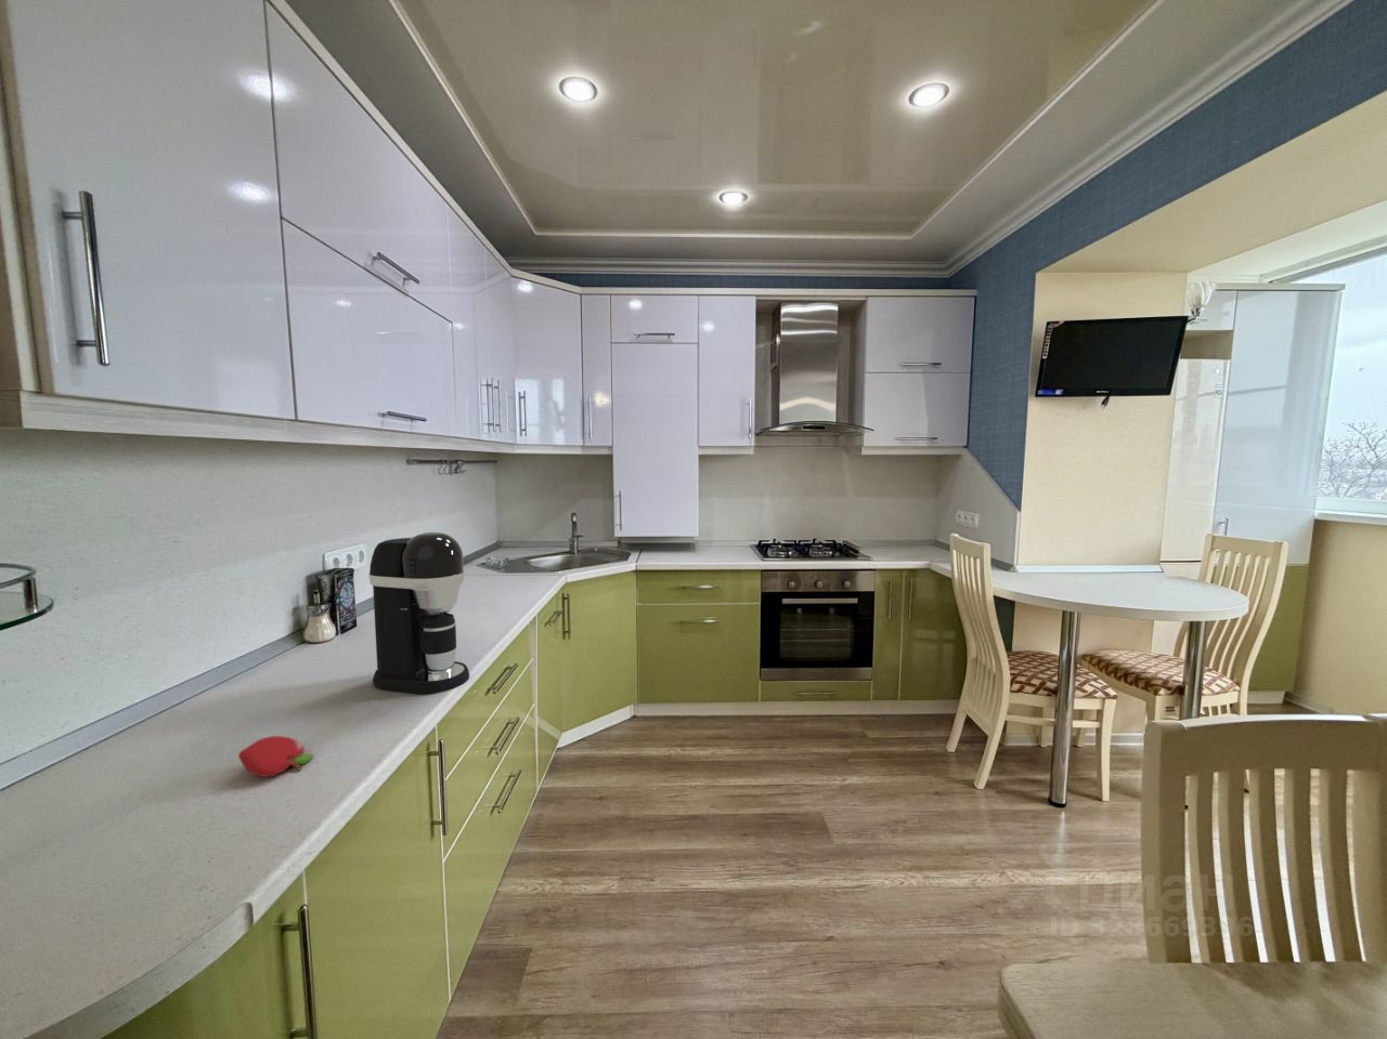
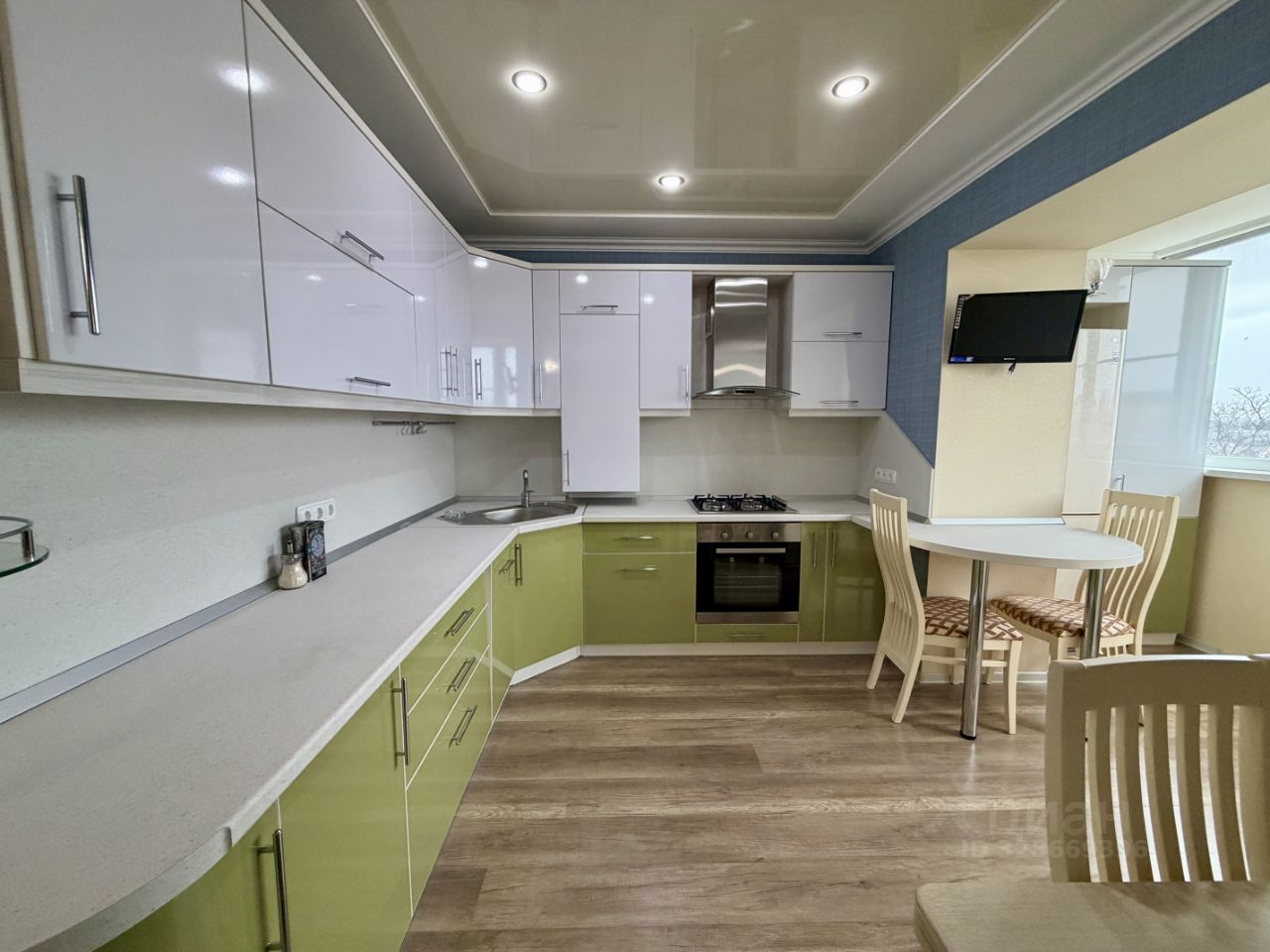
- fruit (275, 754)
- coffee maker (418, 606)
